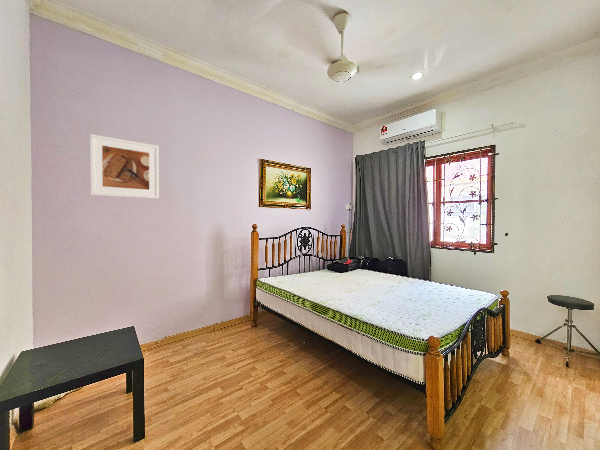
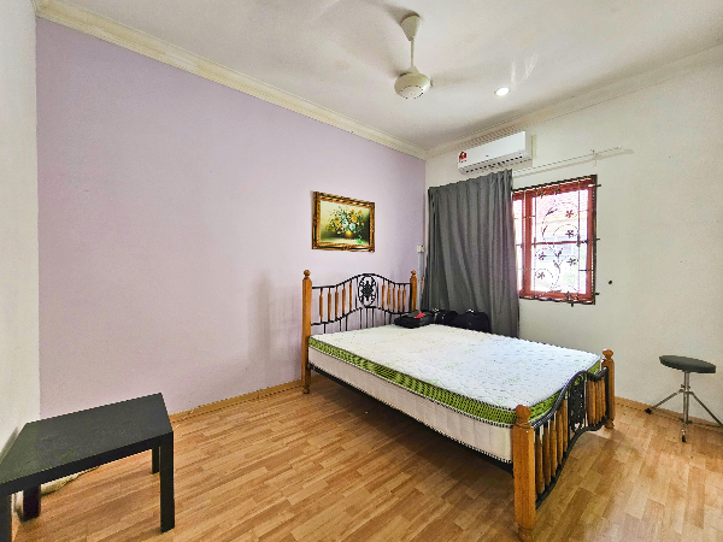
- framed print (126, 168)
